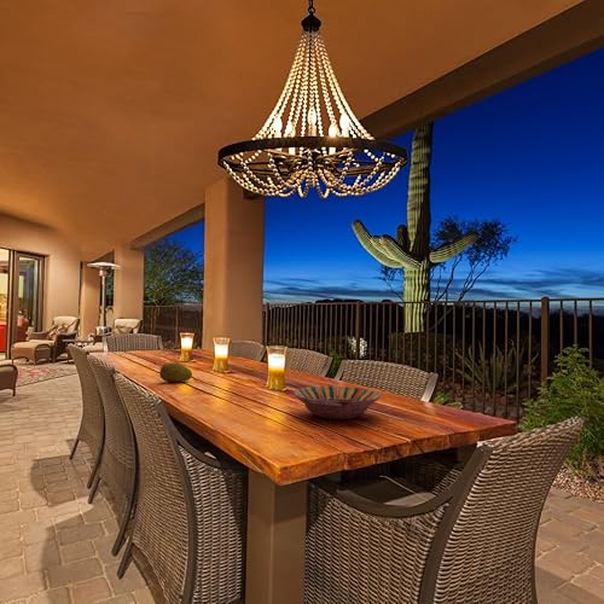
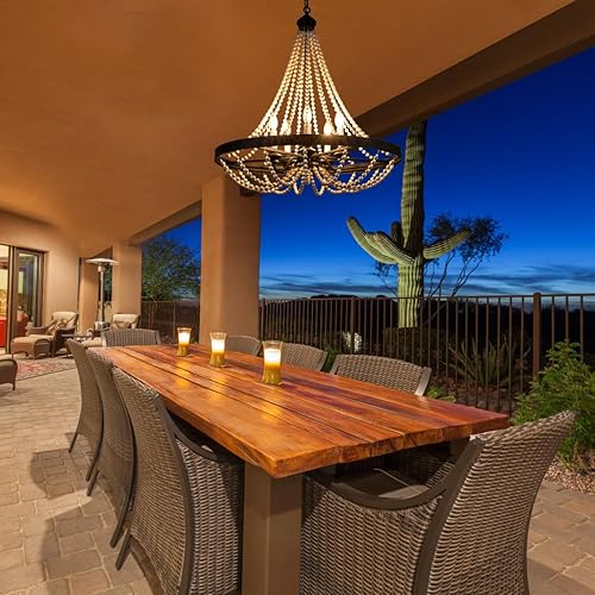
- serving bowl (336, 403)
- fruit (175, 372)
